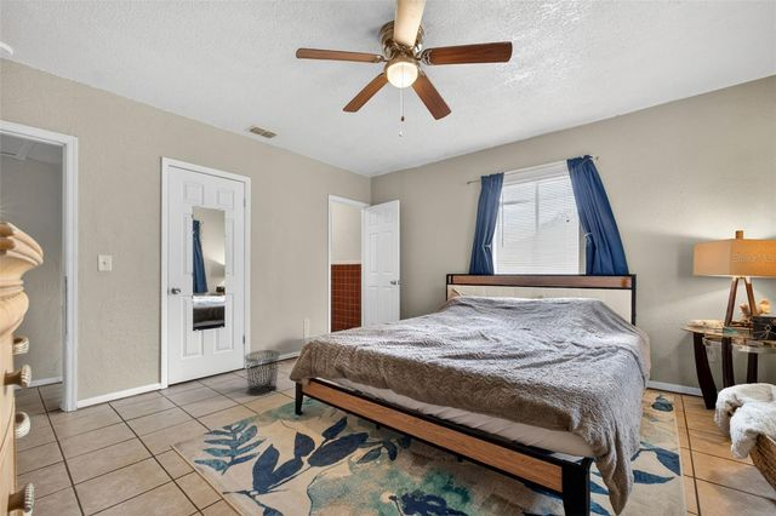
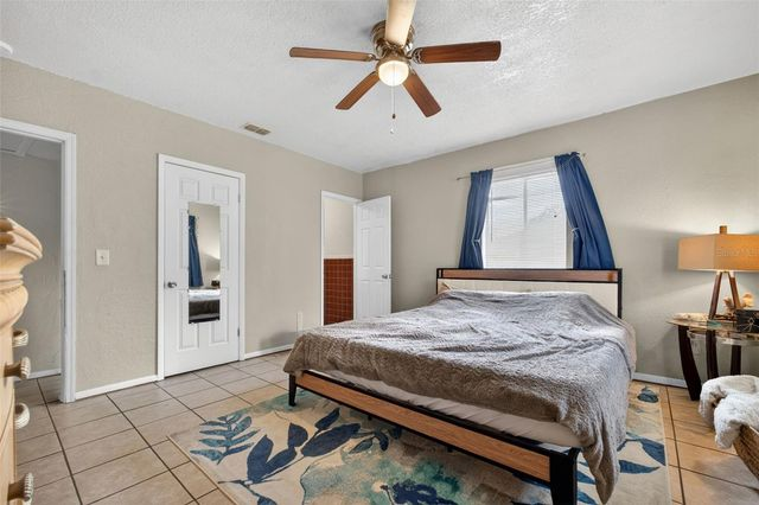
- waste bin (262, 372)
